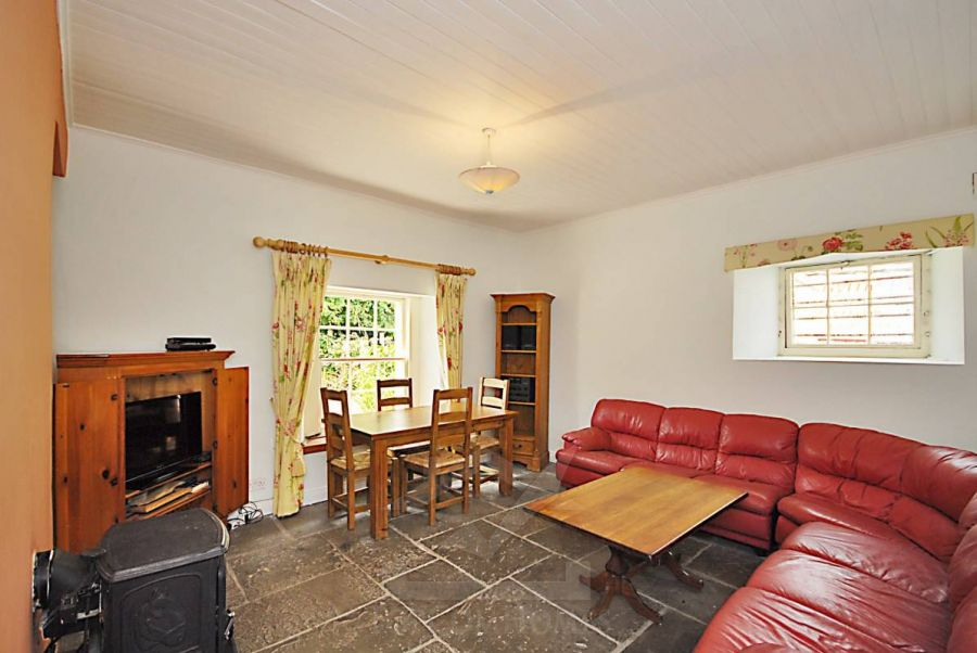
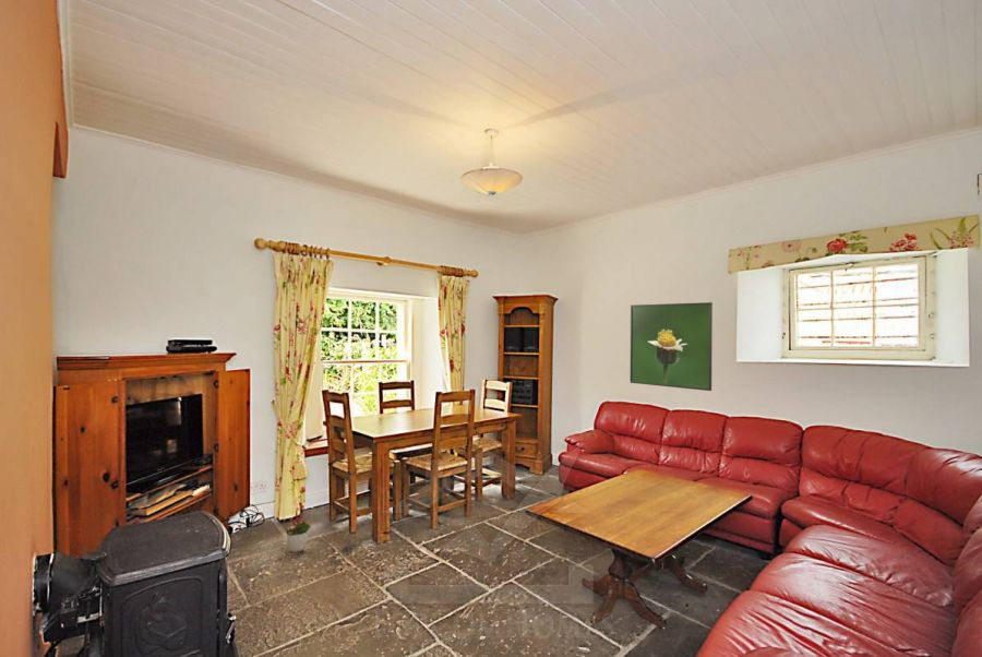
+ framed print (668, 345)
+ decorative plant (298, 529)
